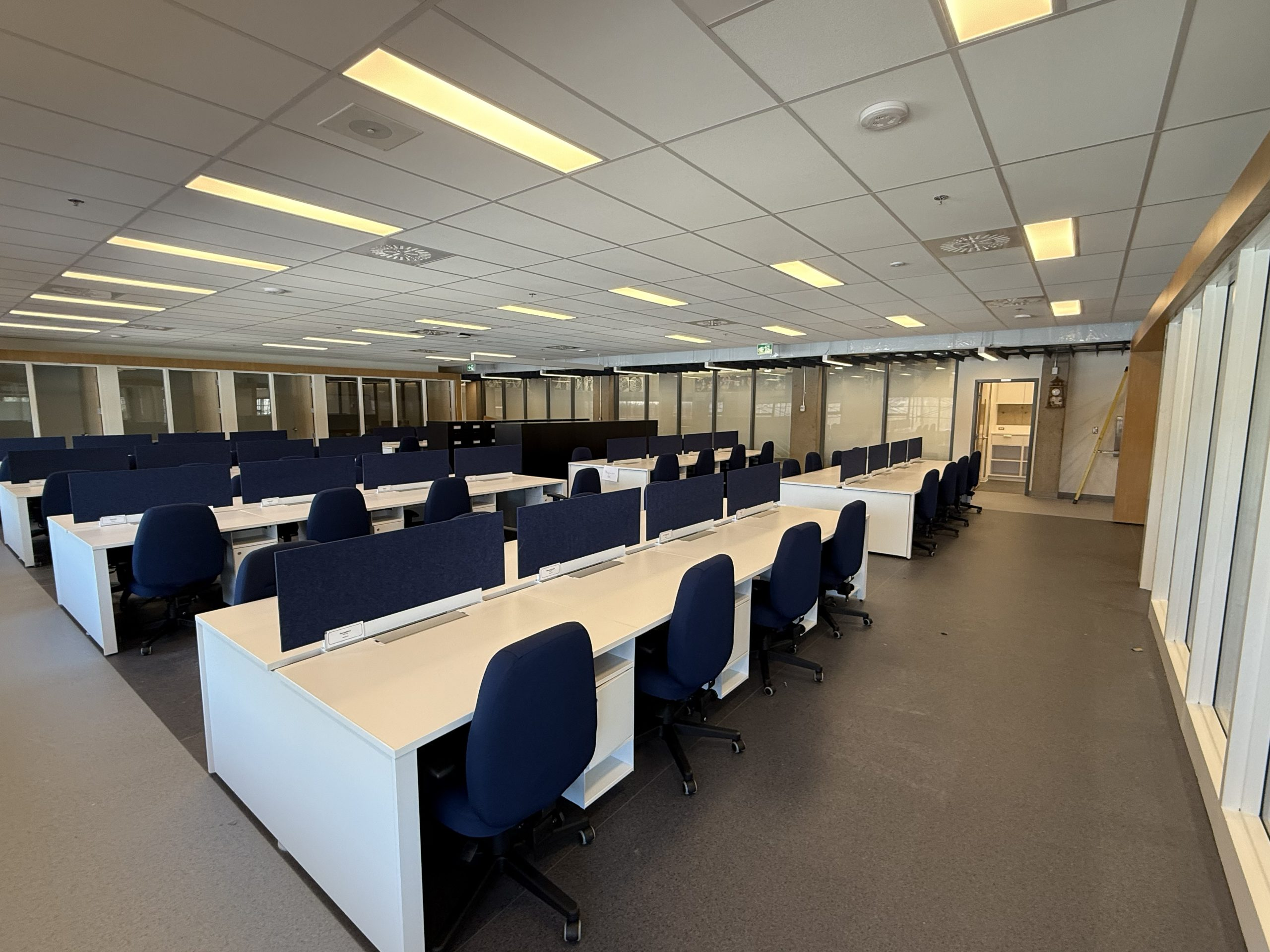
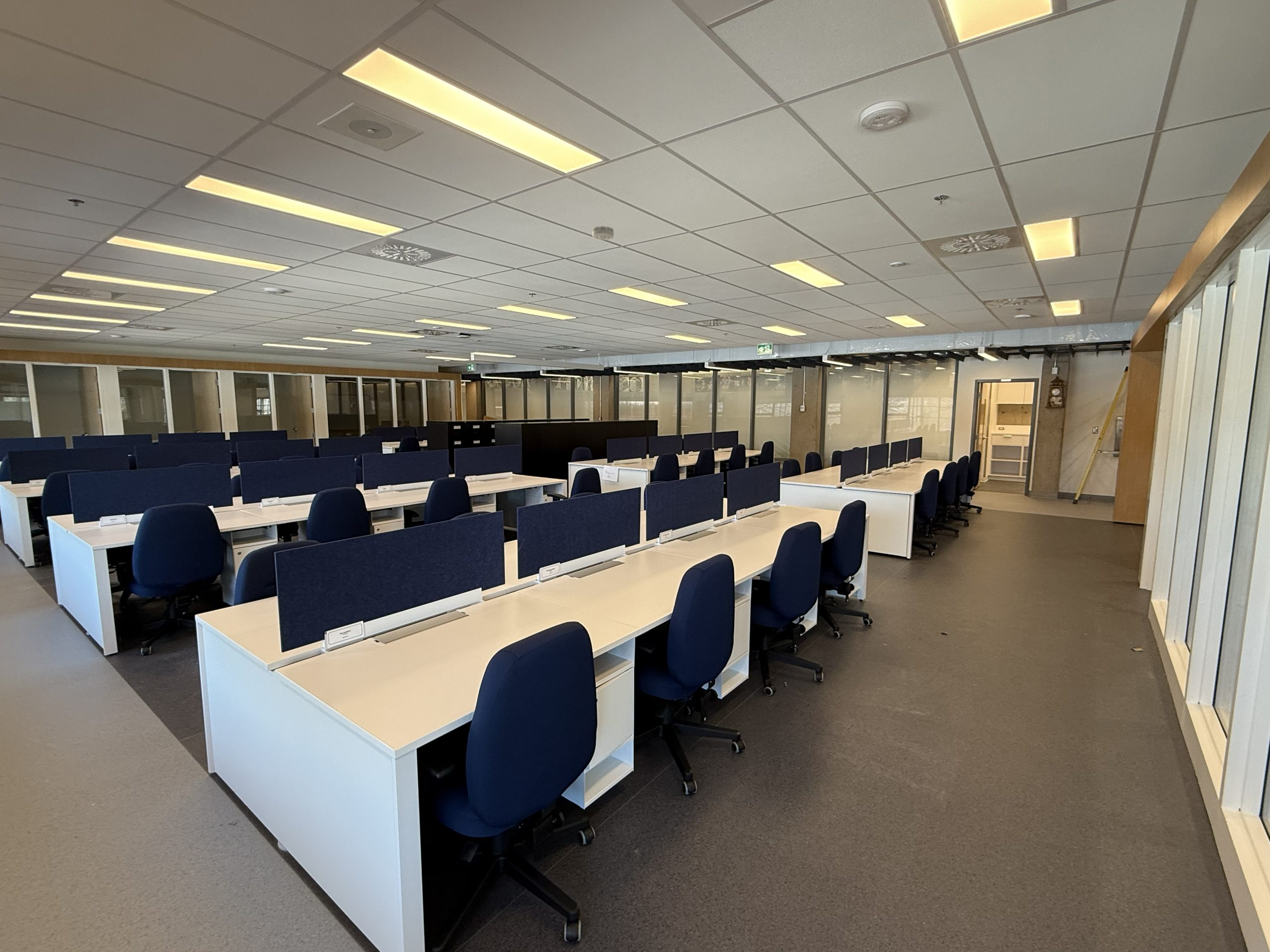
+ smoke detector (603, 233)
